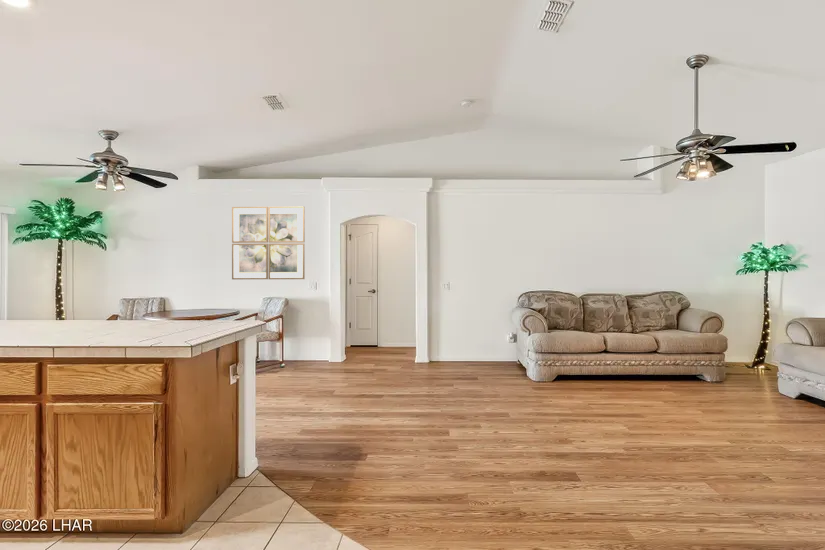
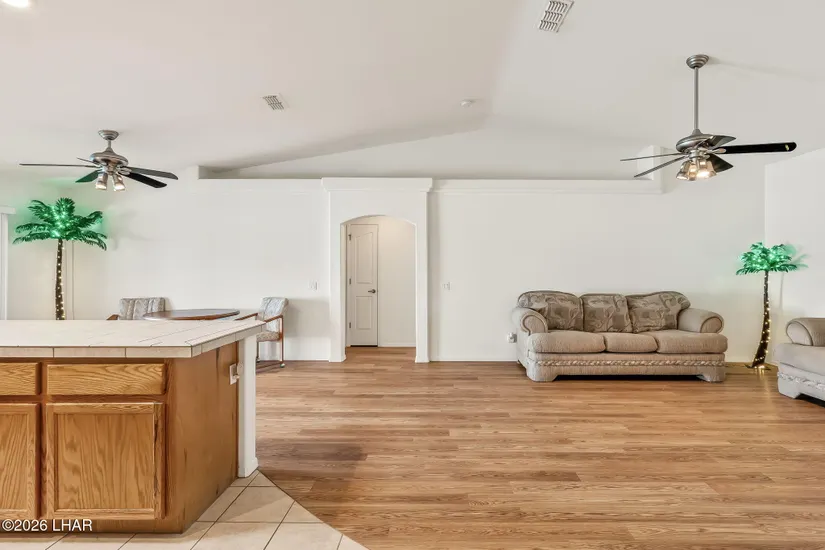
- wall art (267, 242)
